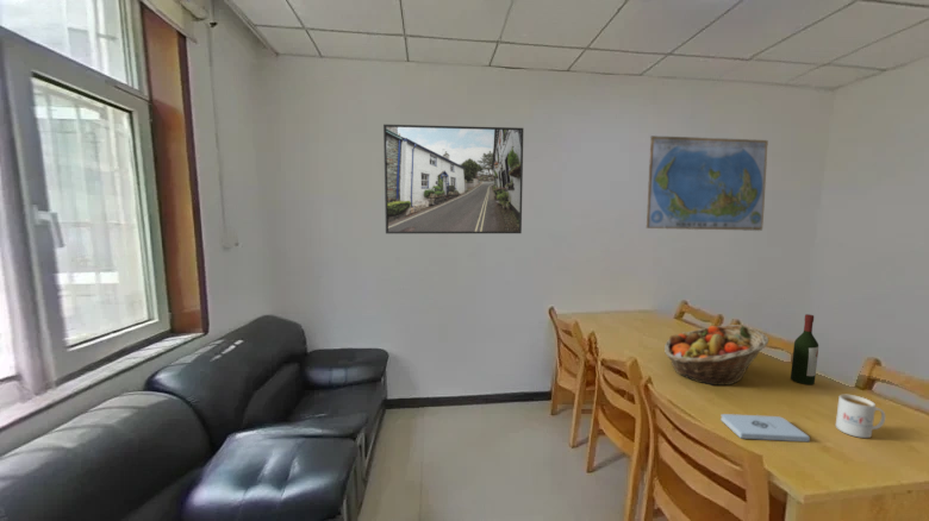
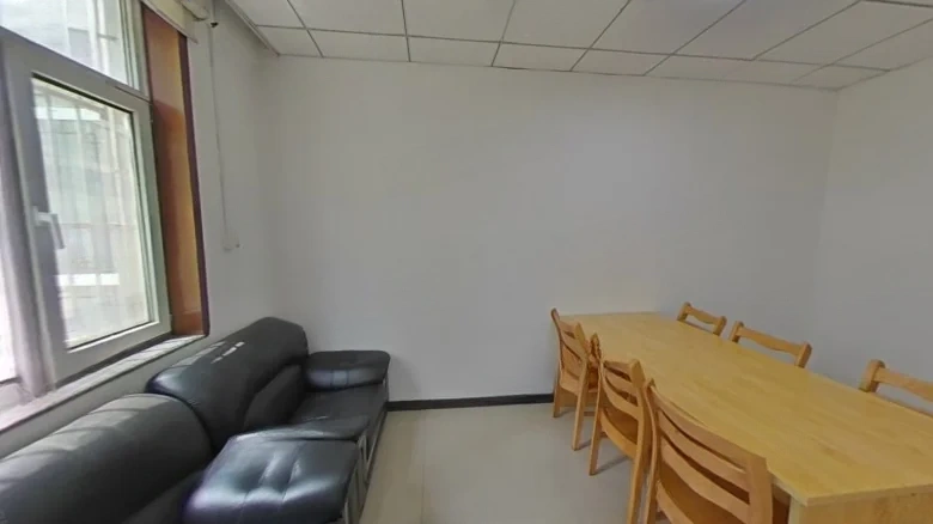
- notepad (761, 427)
- world map (707, 183)
- fruit basket (711, 350)
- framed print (454, 181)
- mug (861, 416)
- wine bottle (805, 347)
